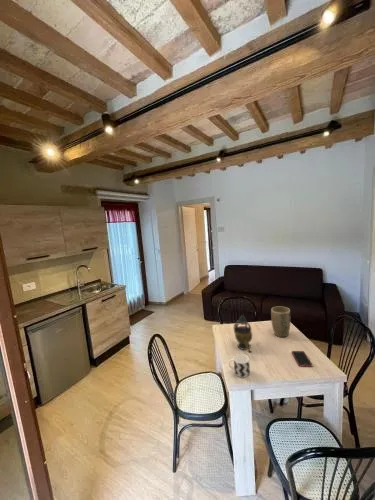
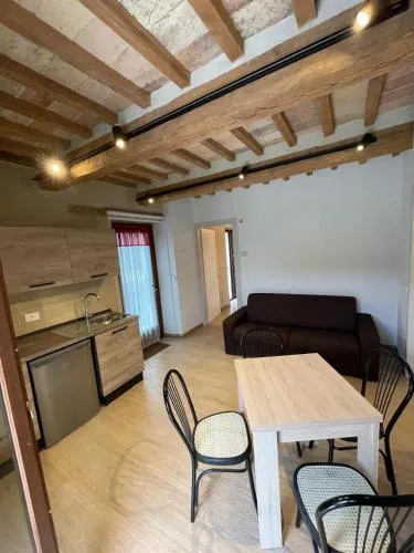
- cup (239, 365)
- plant pot (281, 322)
- teapot (244, 333)
- cell phone (301, 358)
